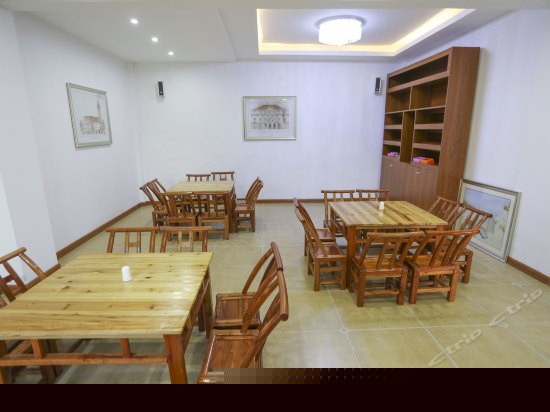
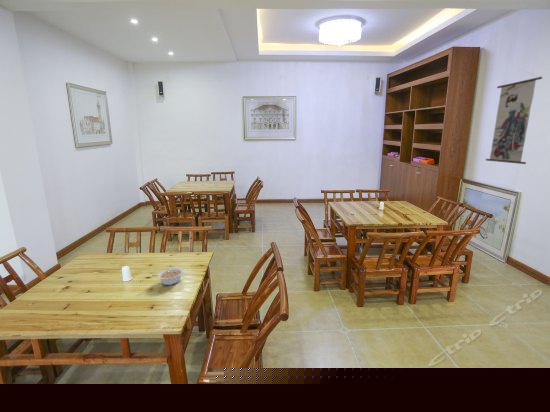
+ wall scroll (511, 117)
+ legume (170, 276)
